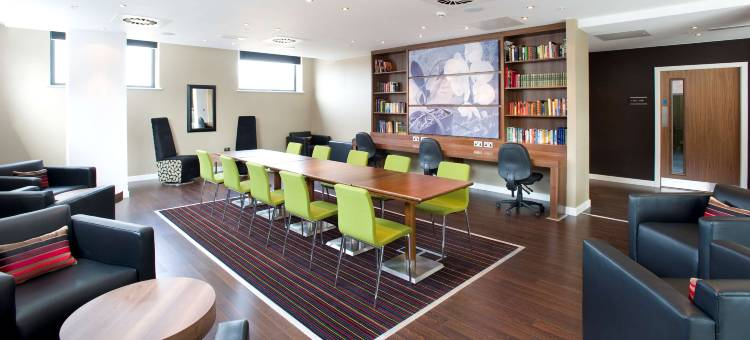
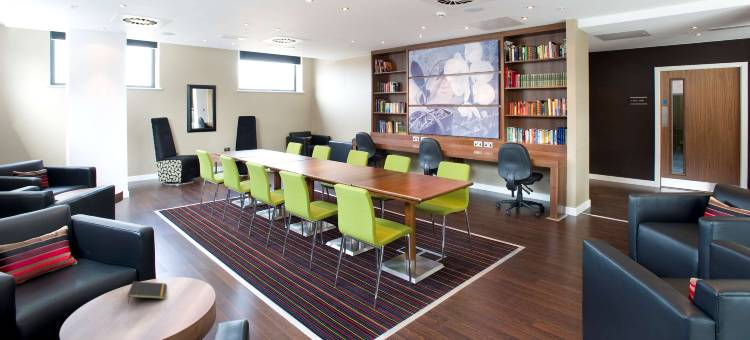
+ notepad (148, 289)
